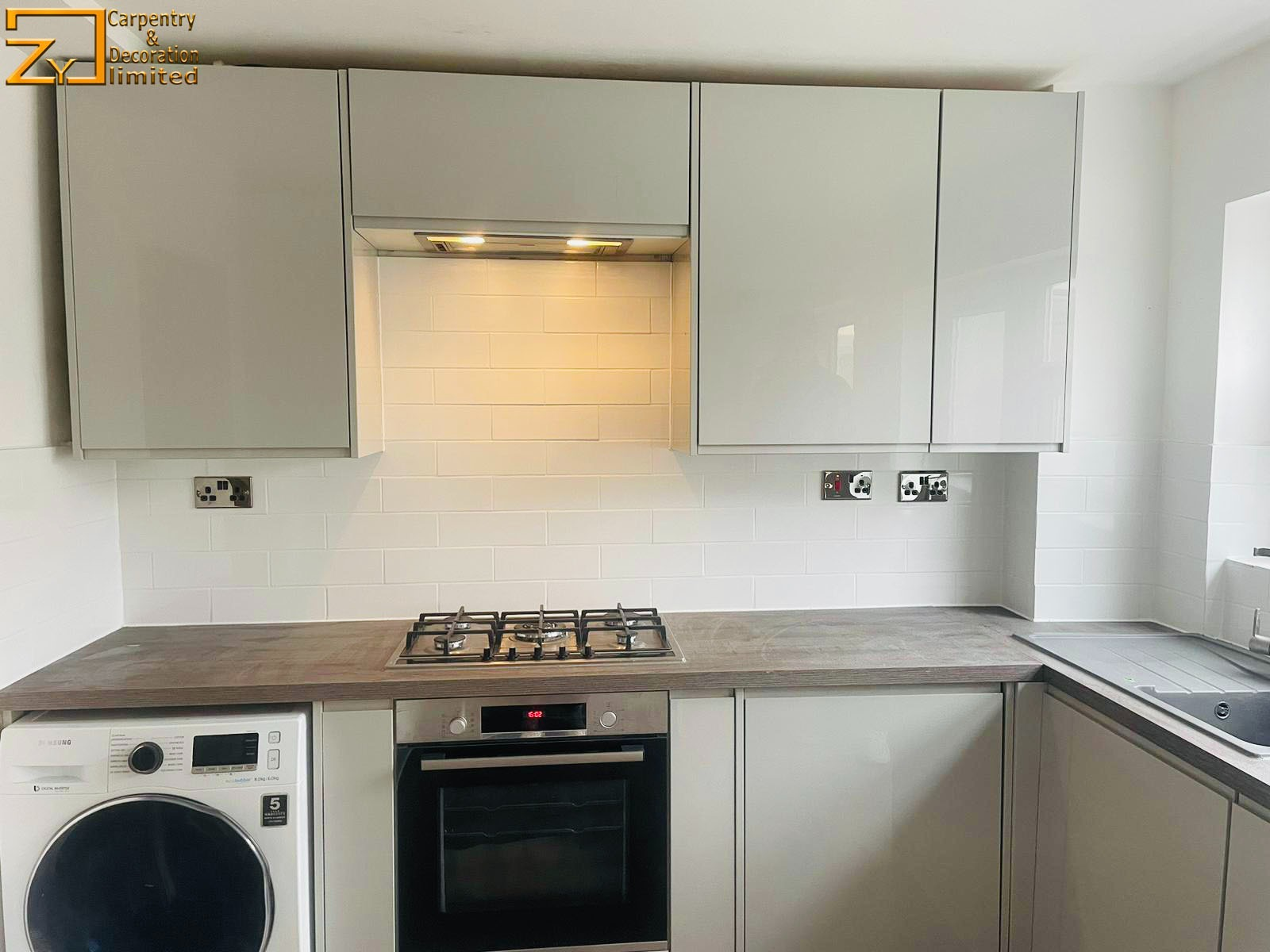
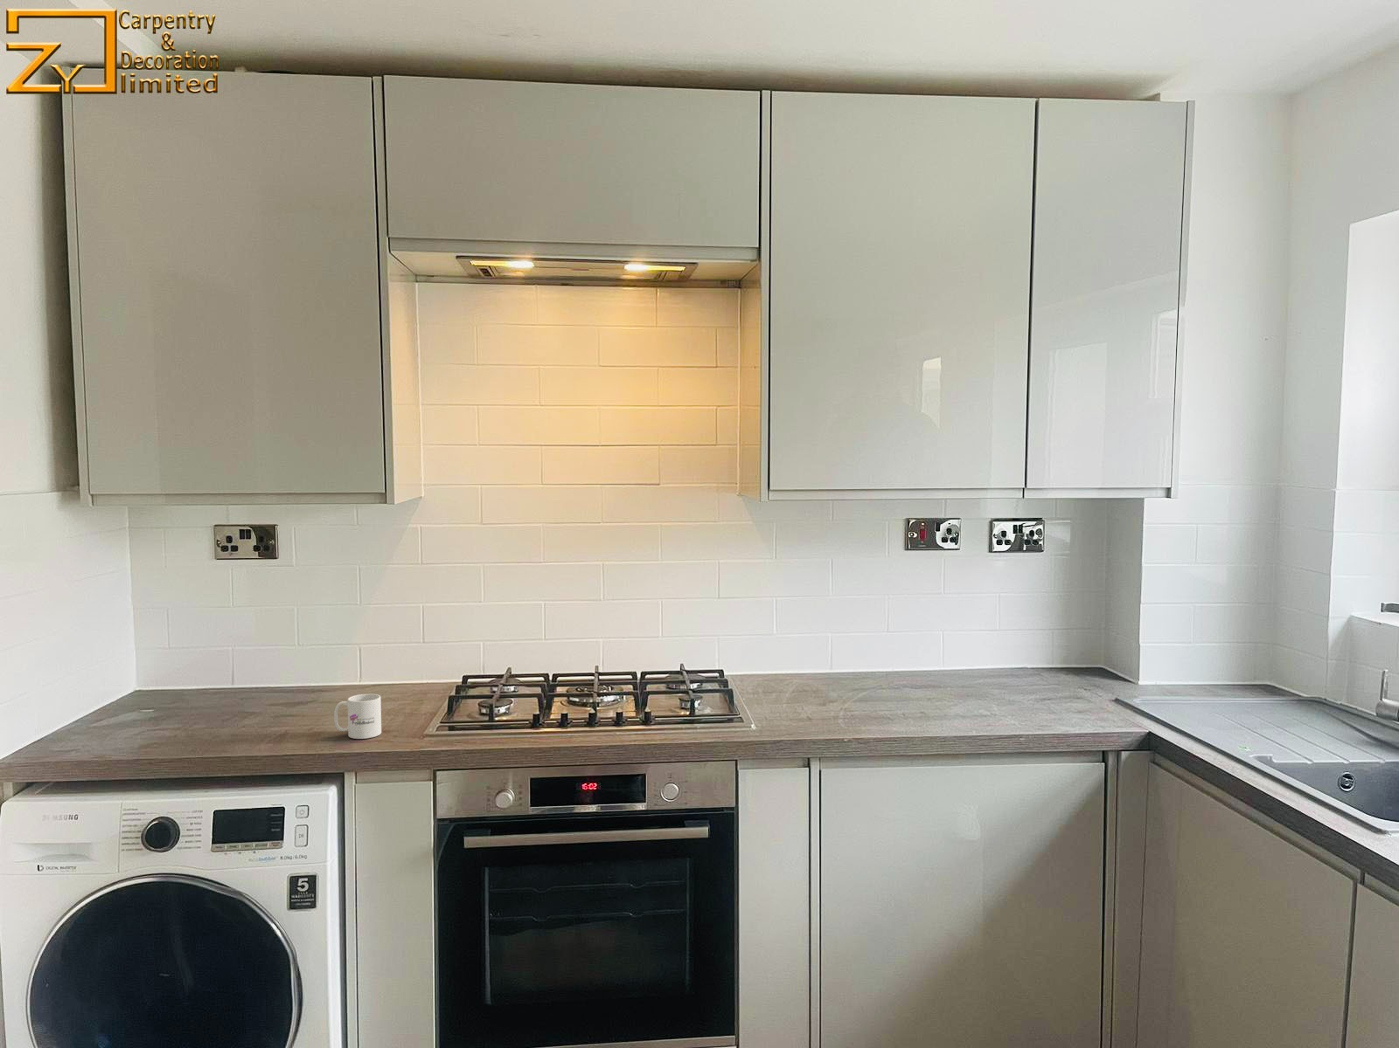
+ mug (358, 716)
